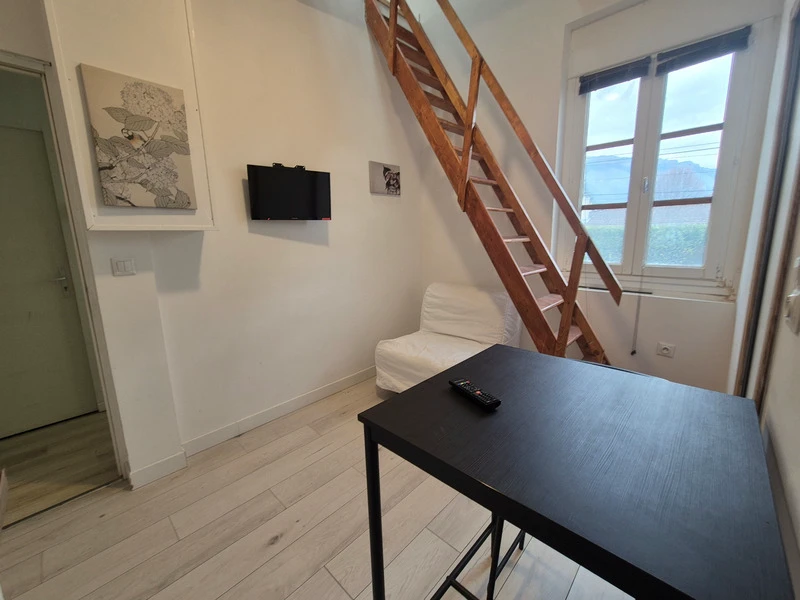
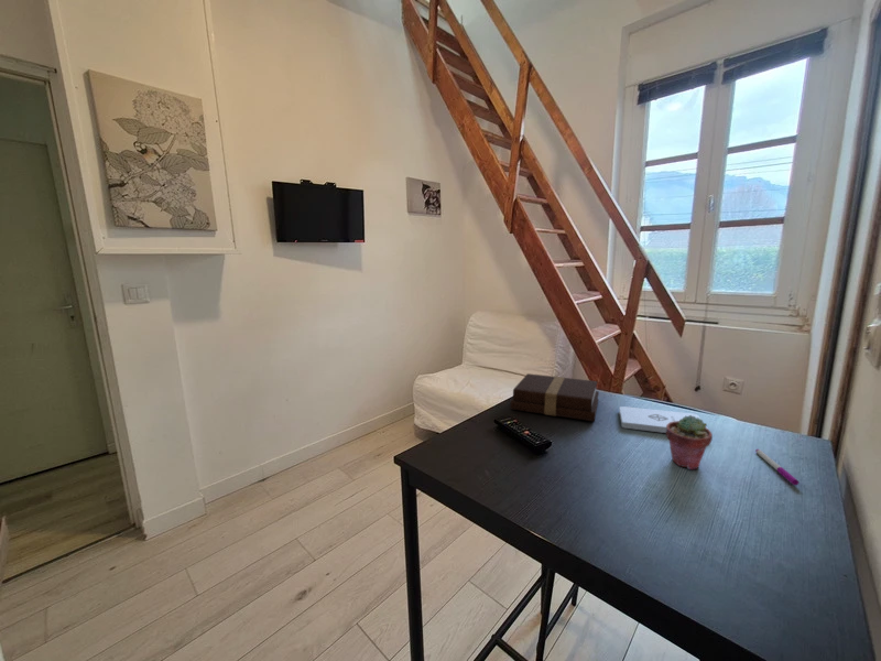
+ pen (774, 465)
+ notepad (660, 420)
+ book (555, 394)
+ potted succulent (687, 438)
